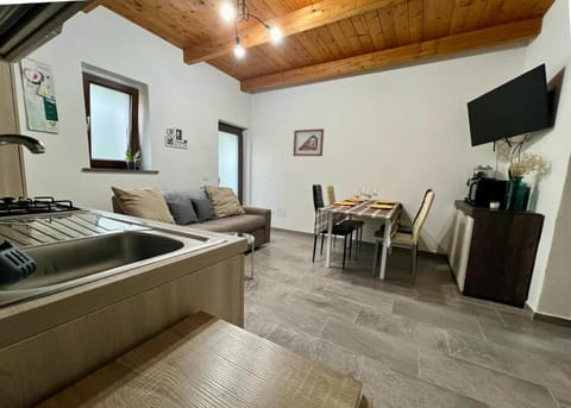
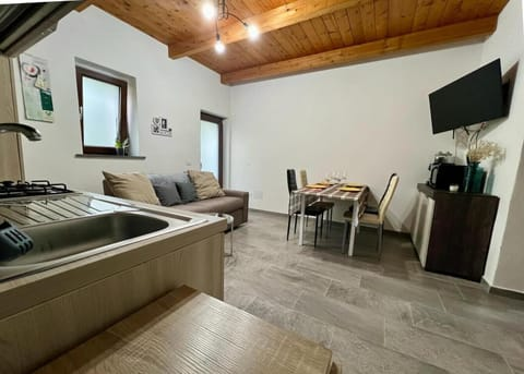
- picture frame (307, 143)
